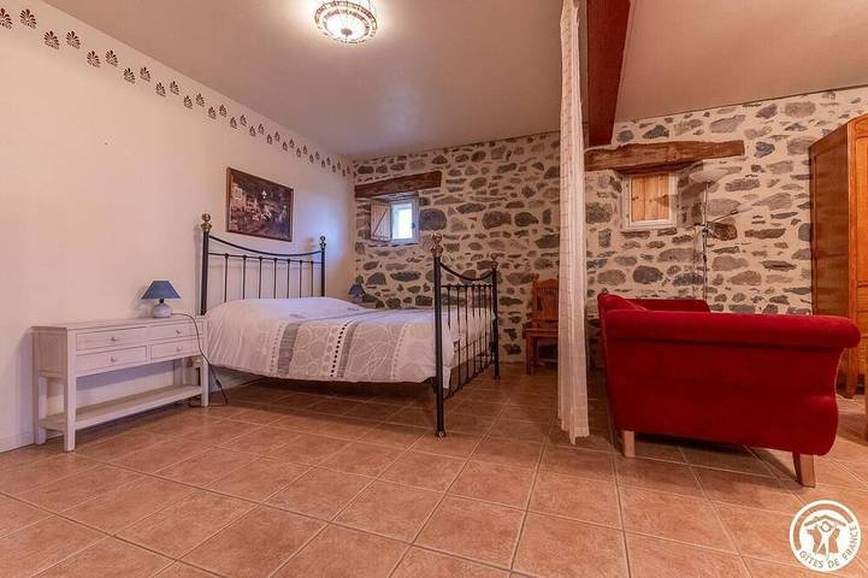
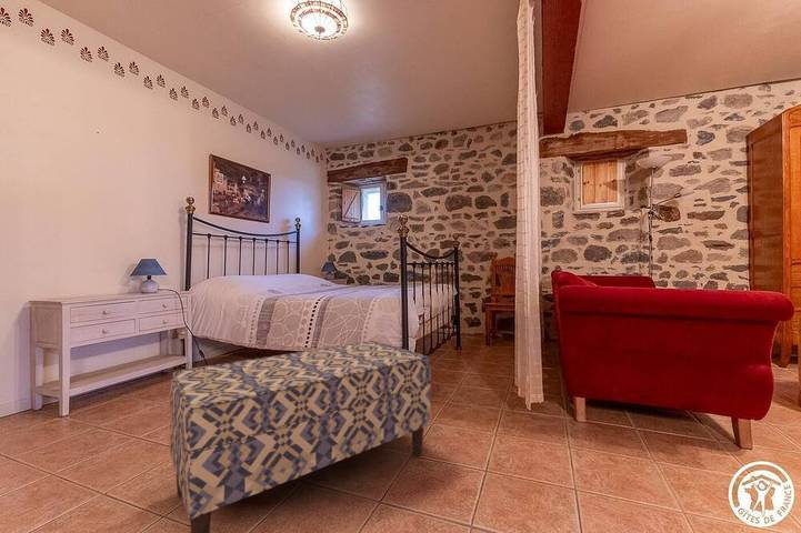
+ bench (311, 416)
